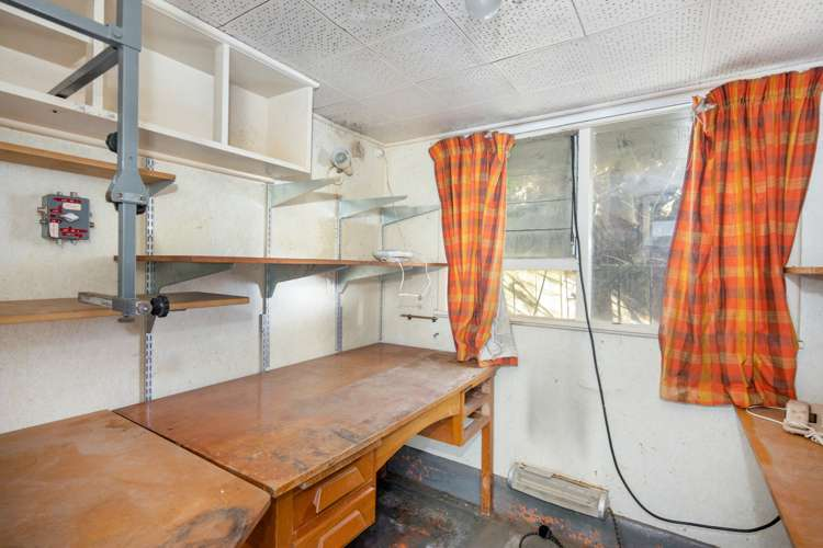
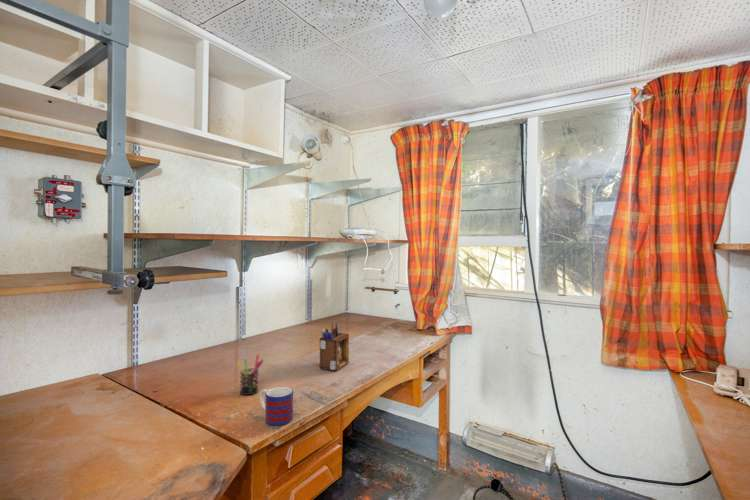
+ mug (274, 403)
+ desk organizer (334, 345)
+ pen holder (248, 373)
